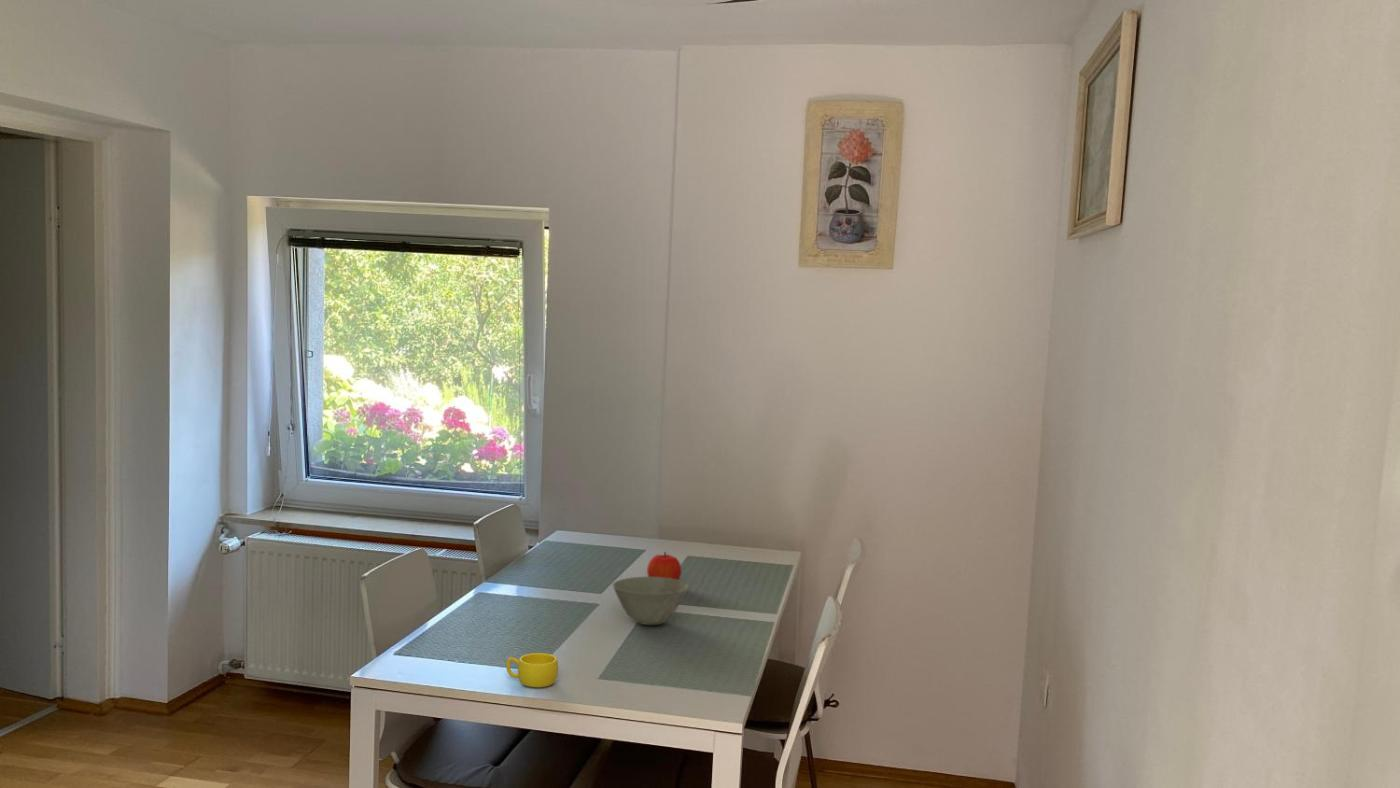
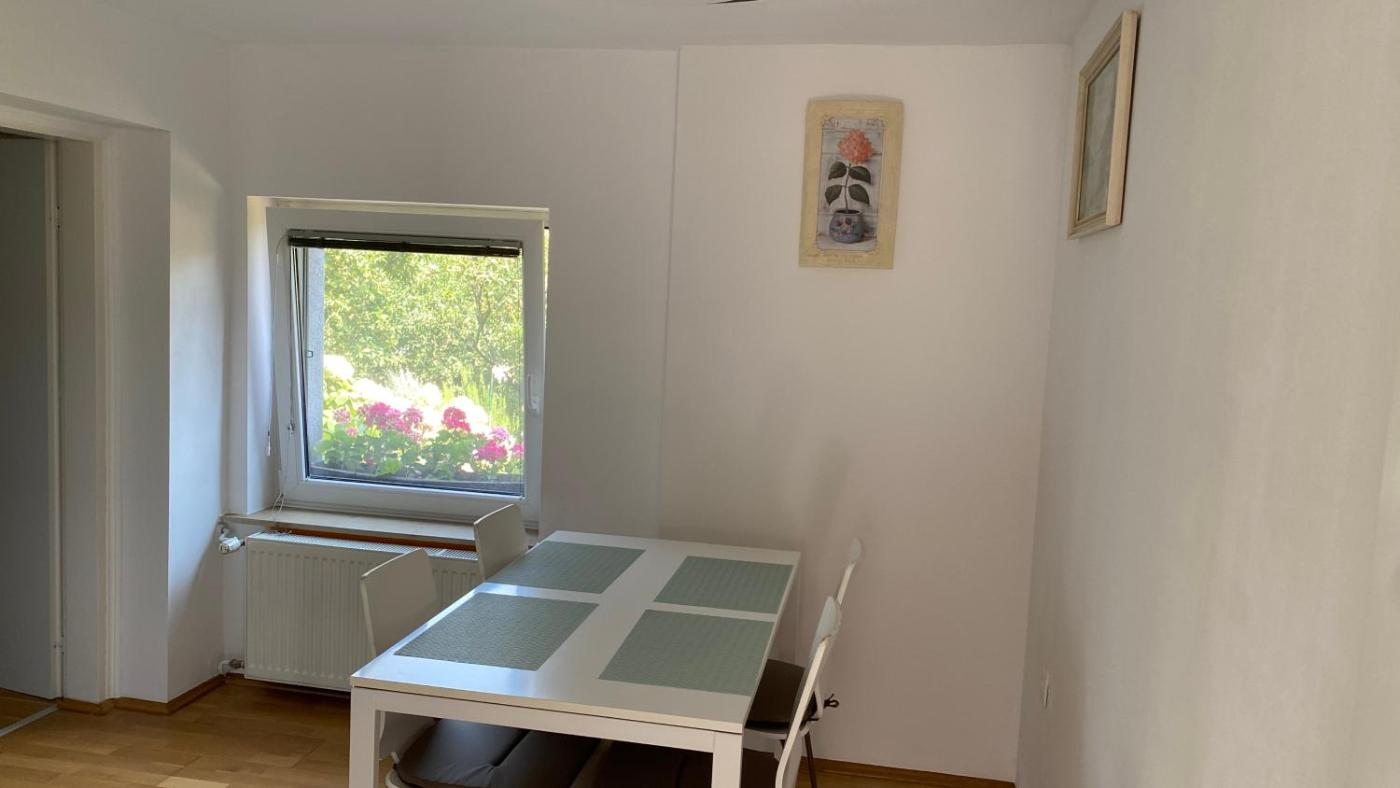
- cup (531, 669)
- fruit (664, 569)
- bowl (650, 603)
